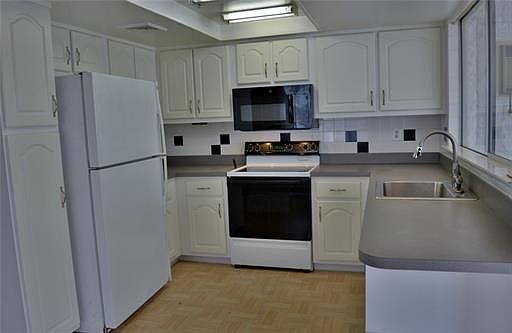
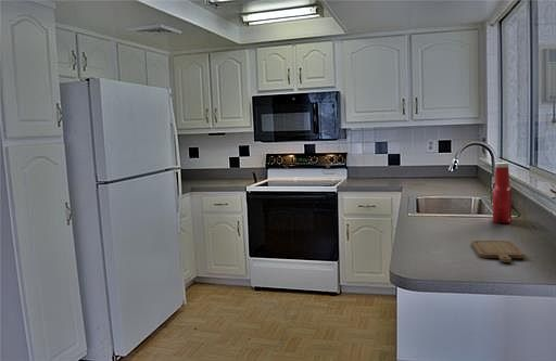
+ chopping board (497, 250)
+ soap bottle (502, 191)
